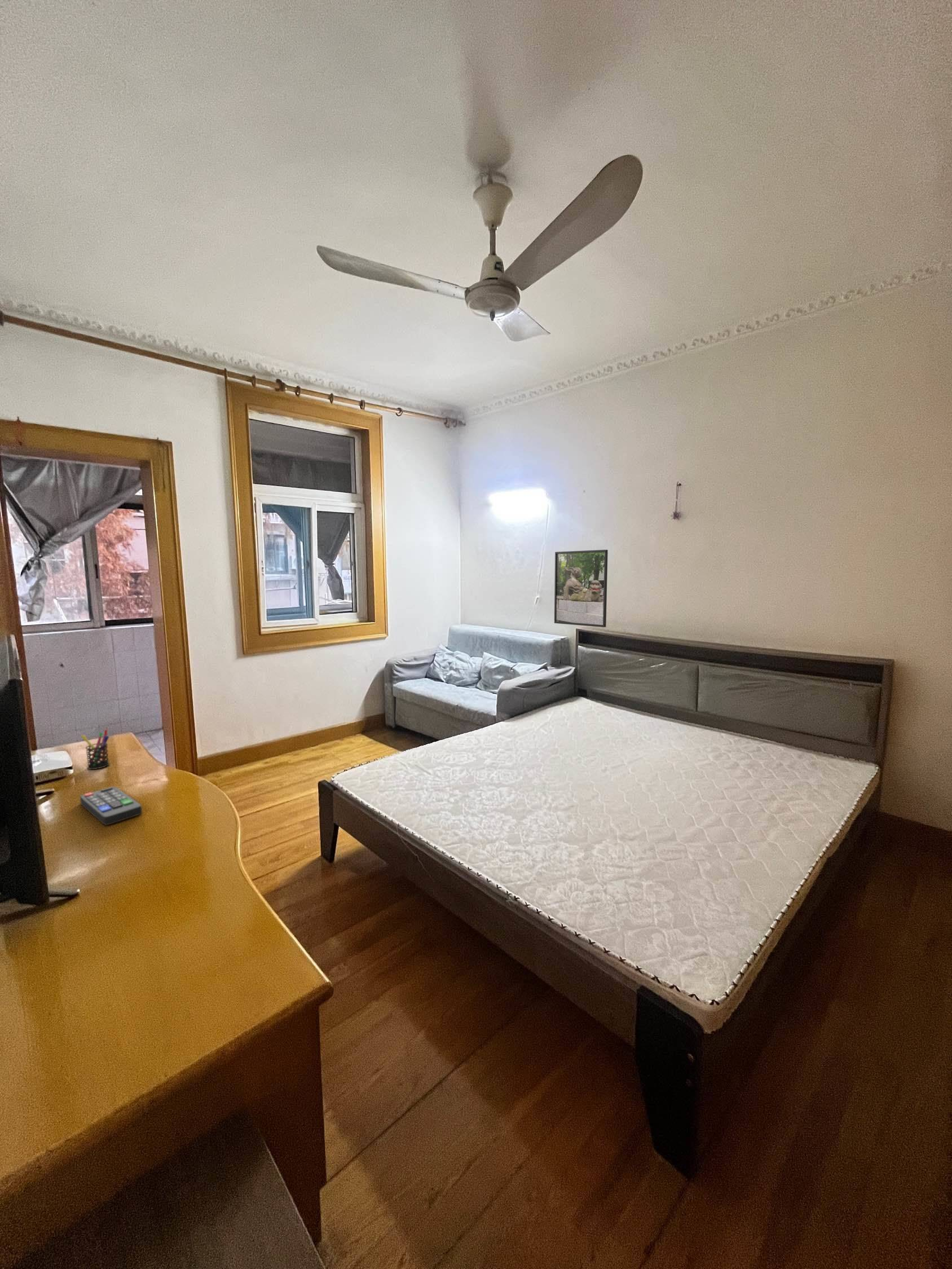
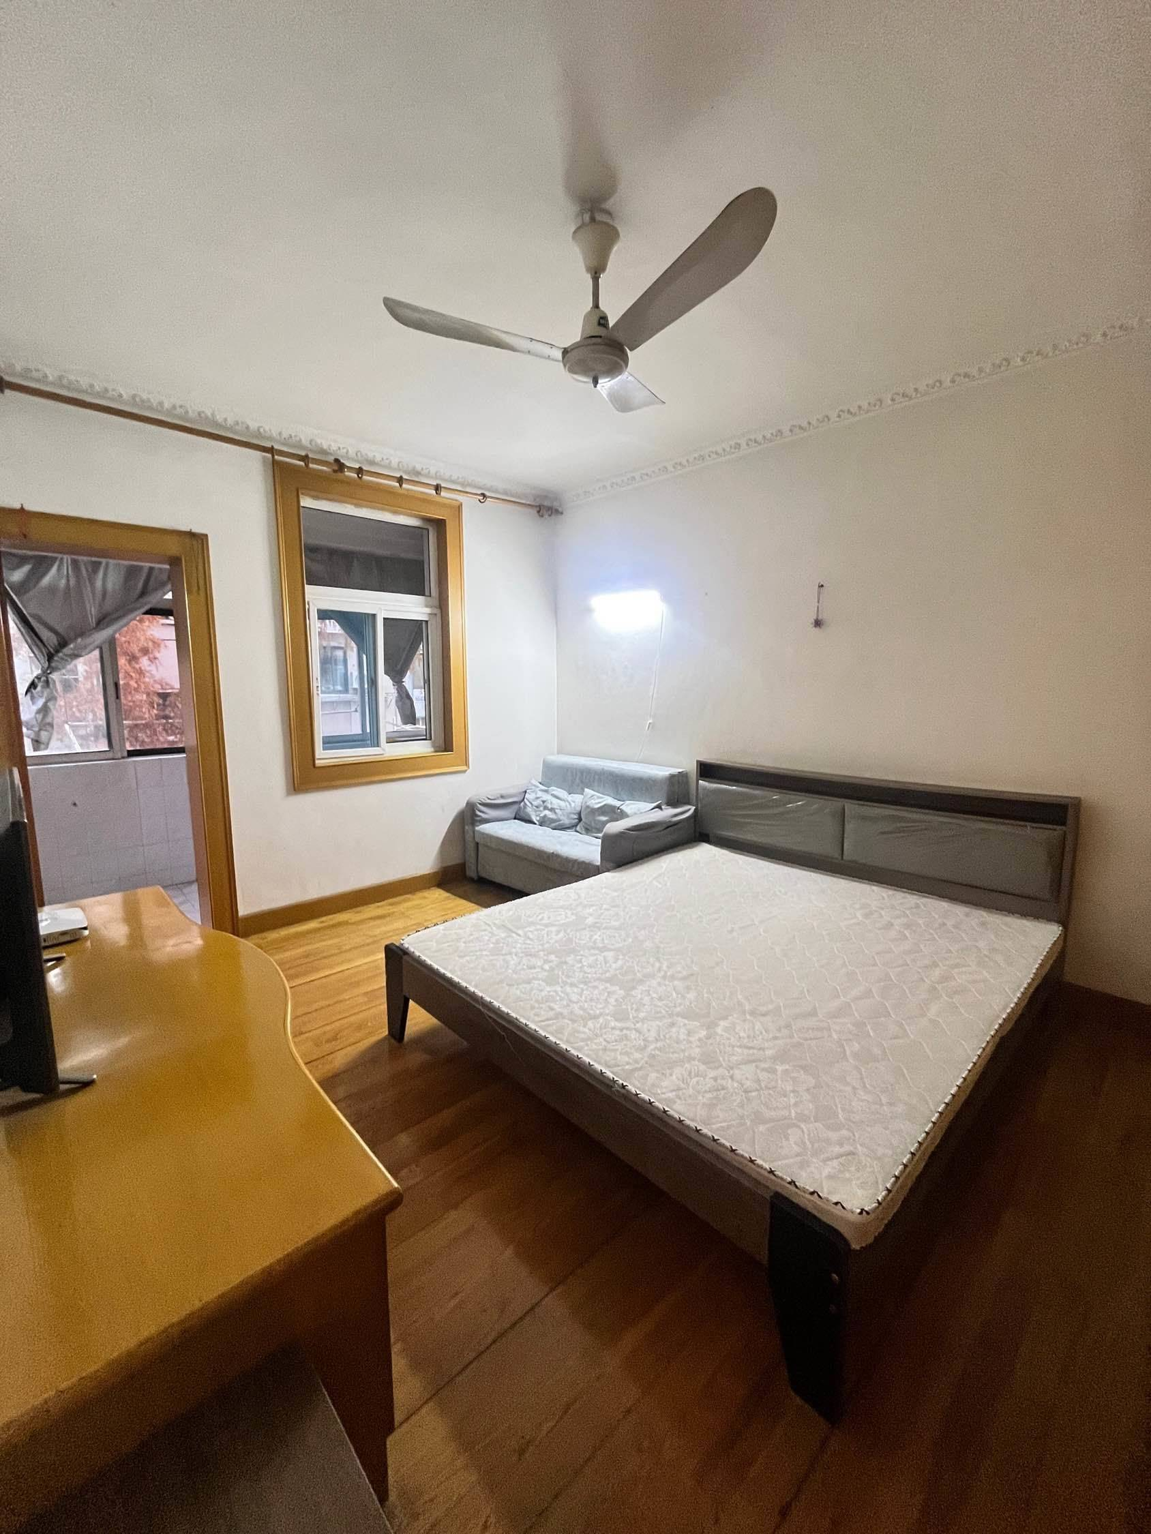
- remote control (110, 804)
- pen holder (99, 747)
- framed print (579, 588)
